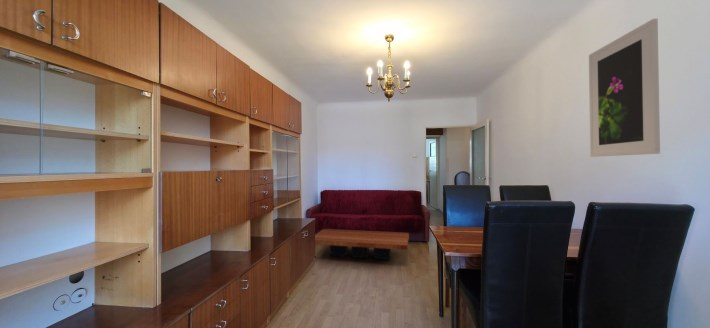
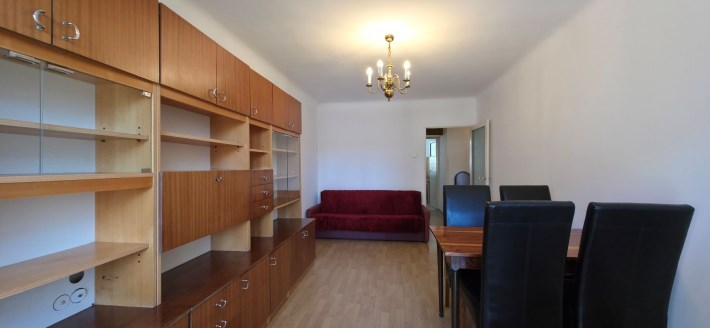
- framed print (619, 97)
- coffee table (360, 246)
